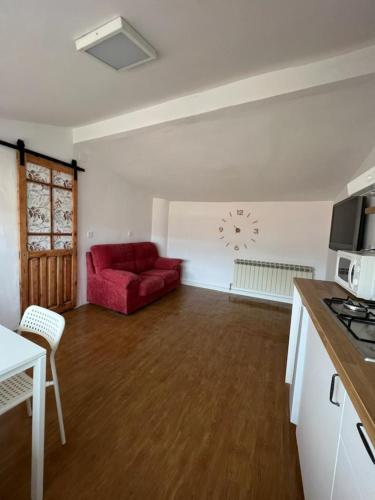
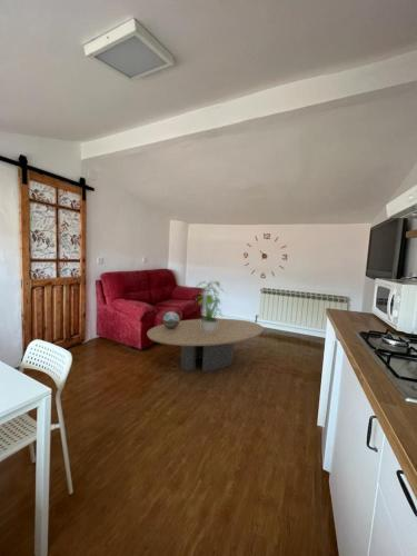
+ coffee table (208, 346)
+ decorative sphere (171, 319)
+ potted plant (207, 305)
